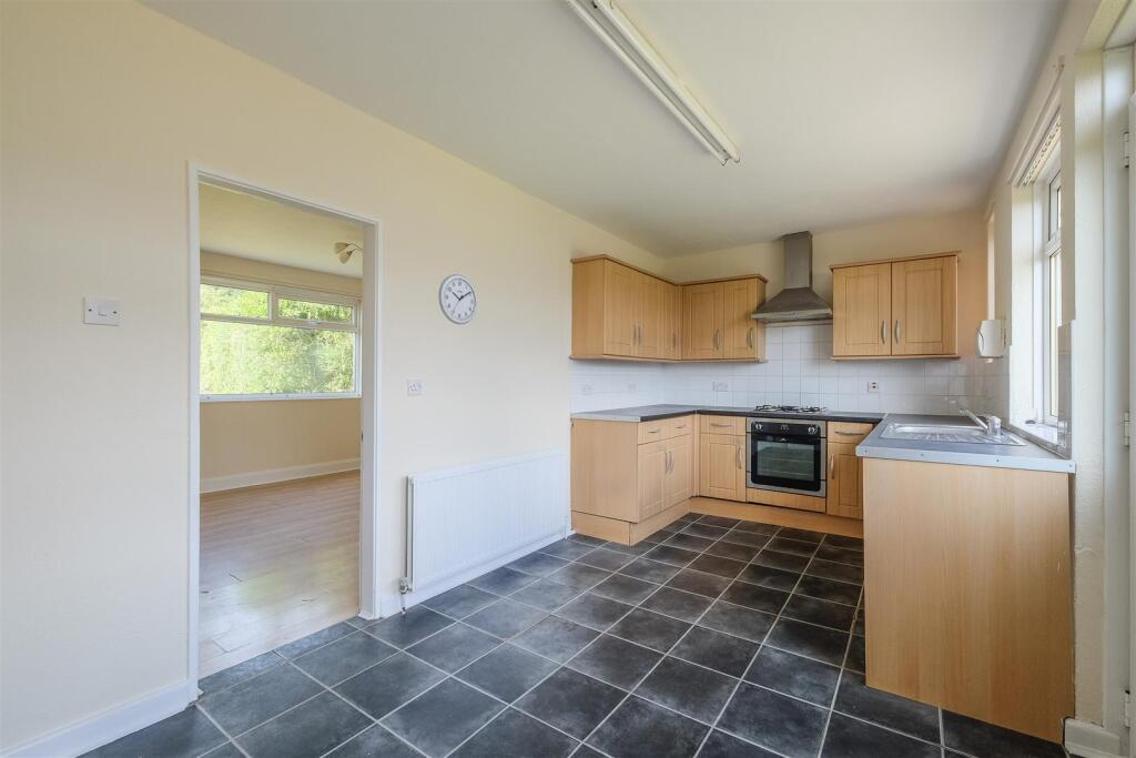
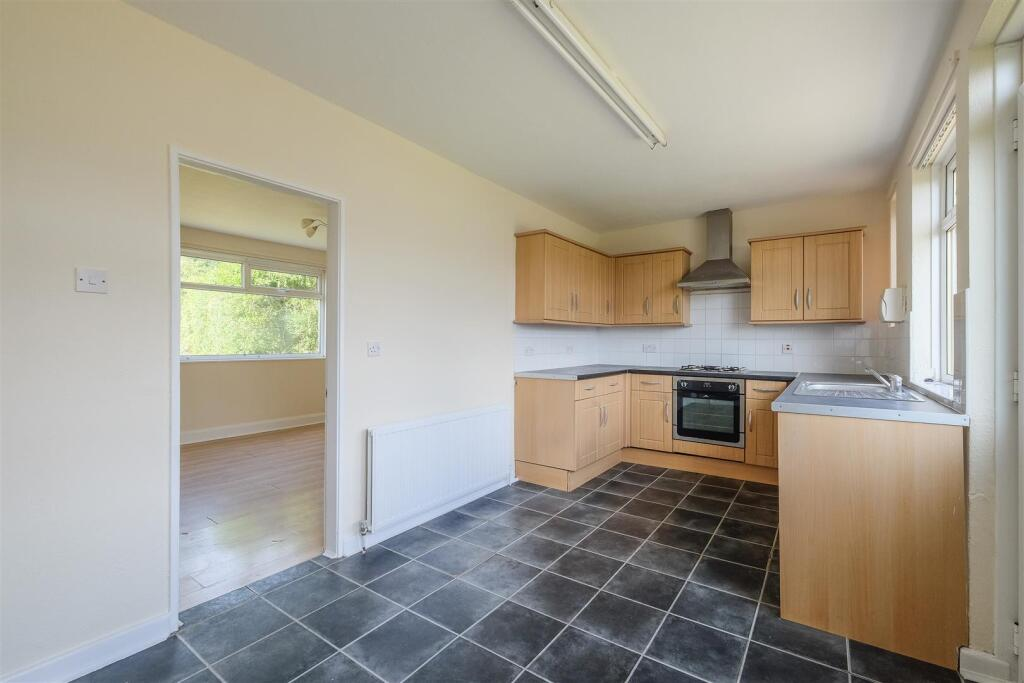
- wall clock (459, 299)
